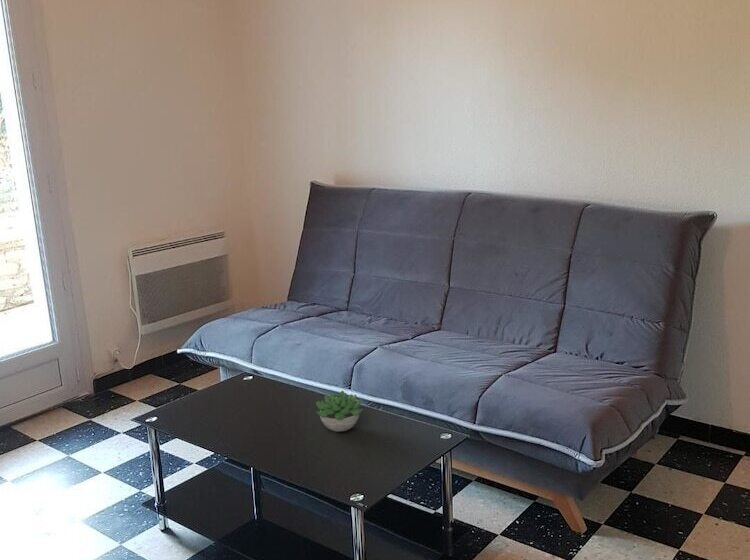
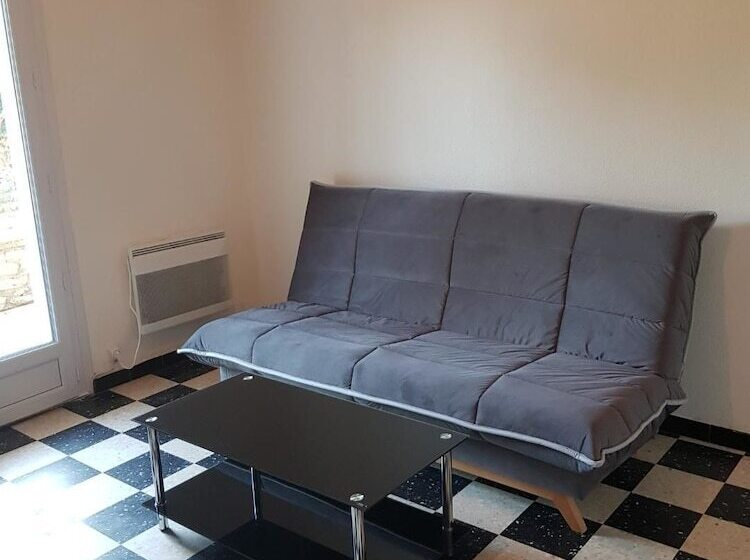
- succulent plant (339, 412)
